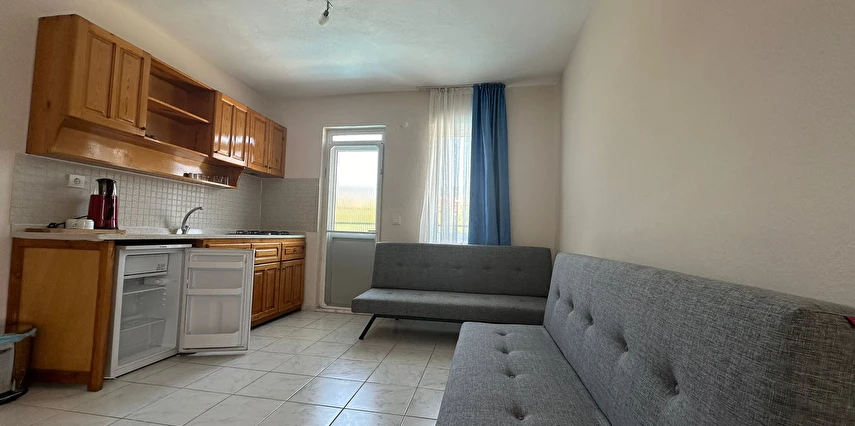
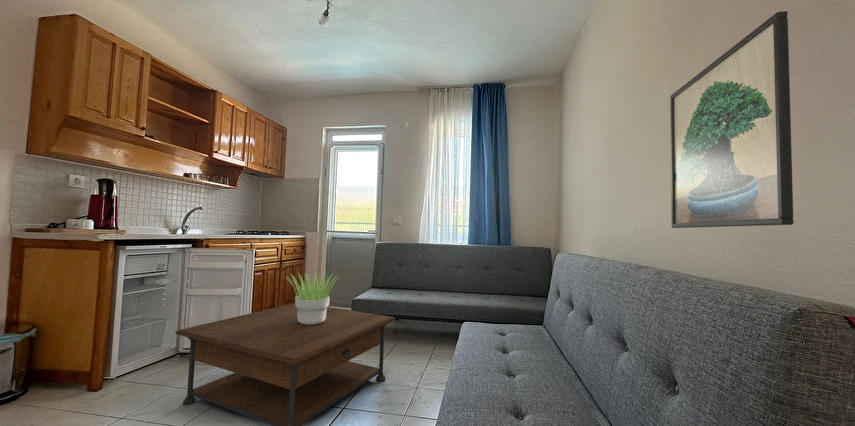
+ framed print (716, 143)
+ coffee table (295, 356)
+ potted plant (312, 297)
